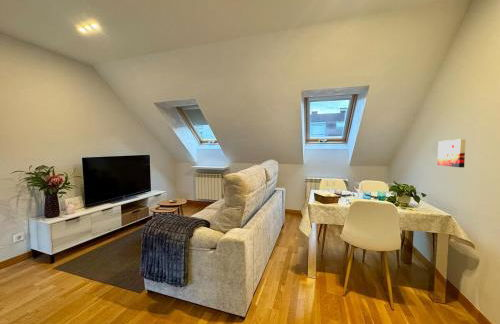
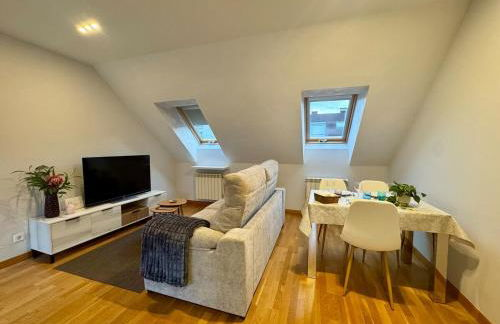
- wall art (450, 153)
